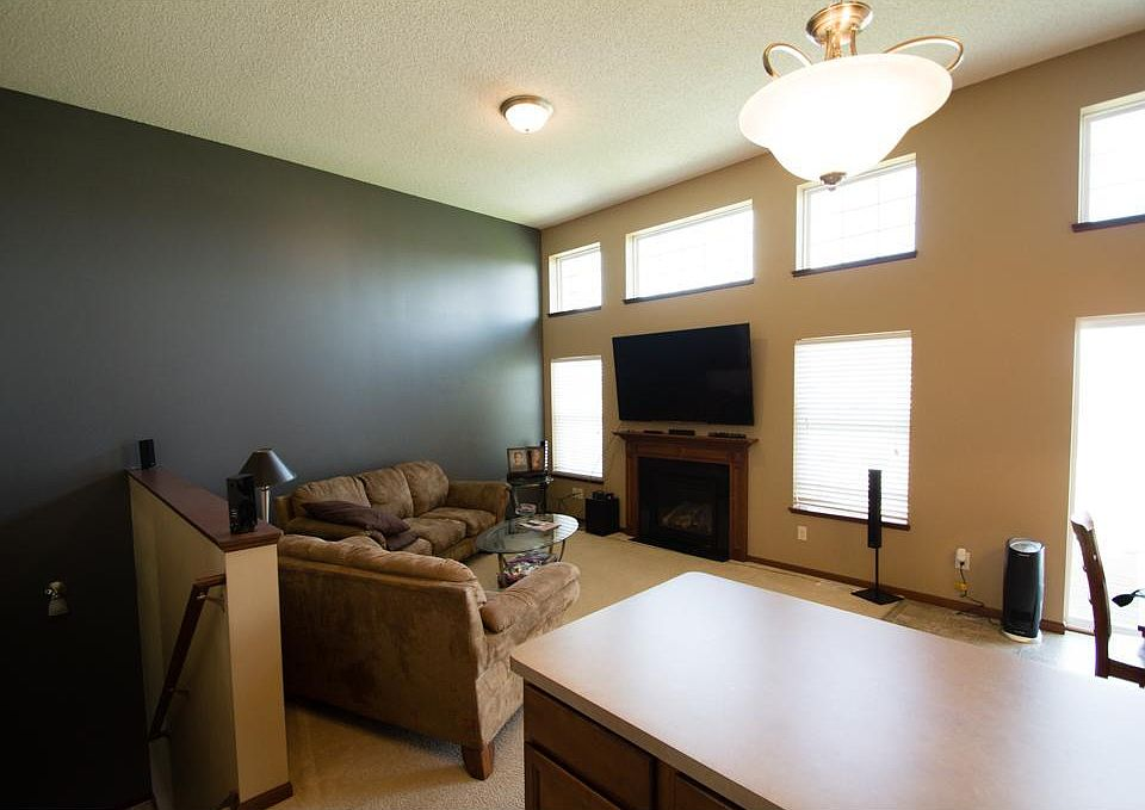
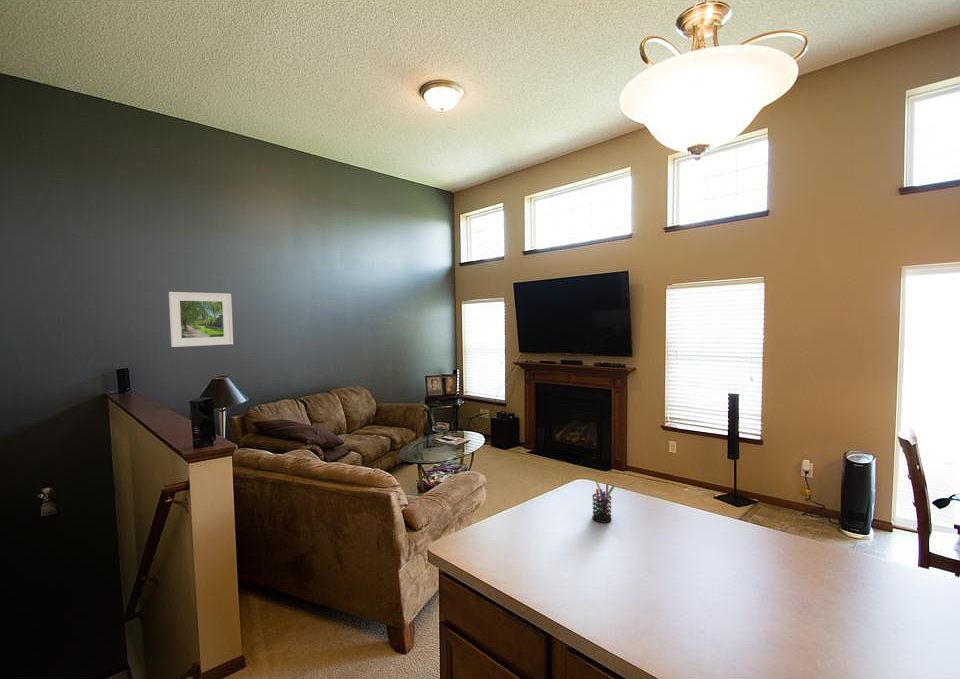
+ pen holder (604, 499)
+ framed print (202, 319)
